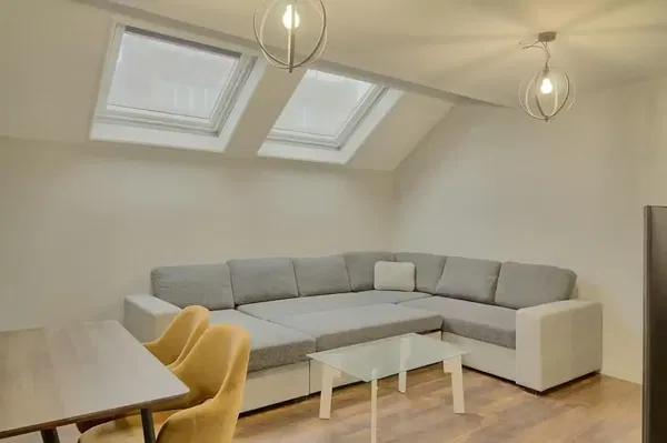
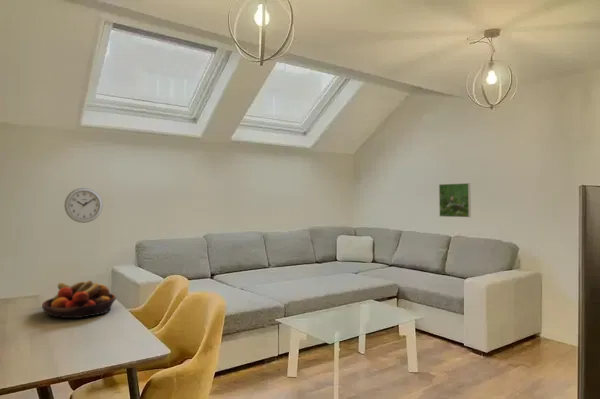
+ fruit bowl (79, 297)
+ wall clock (84, 205)
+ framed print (454, 200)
